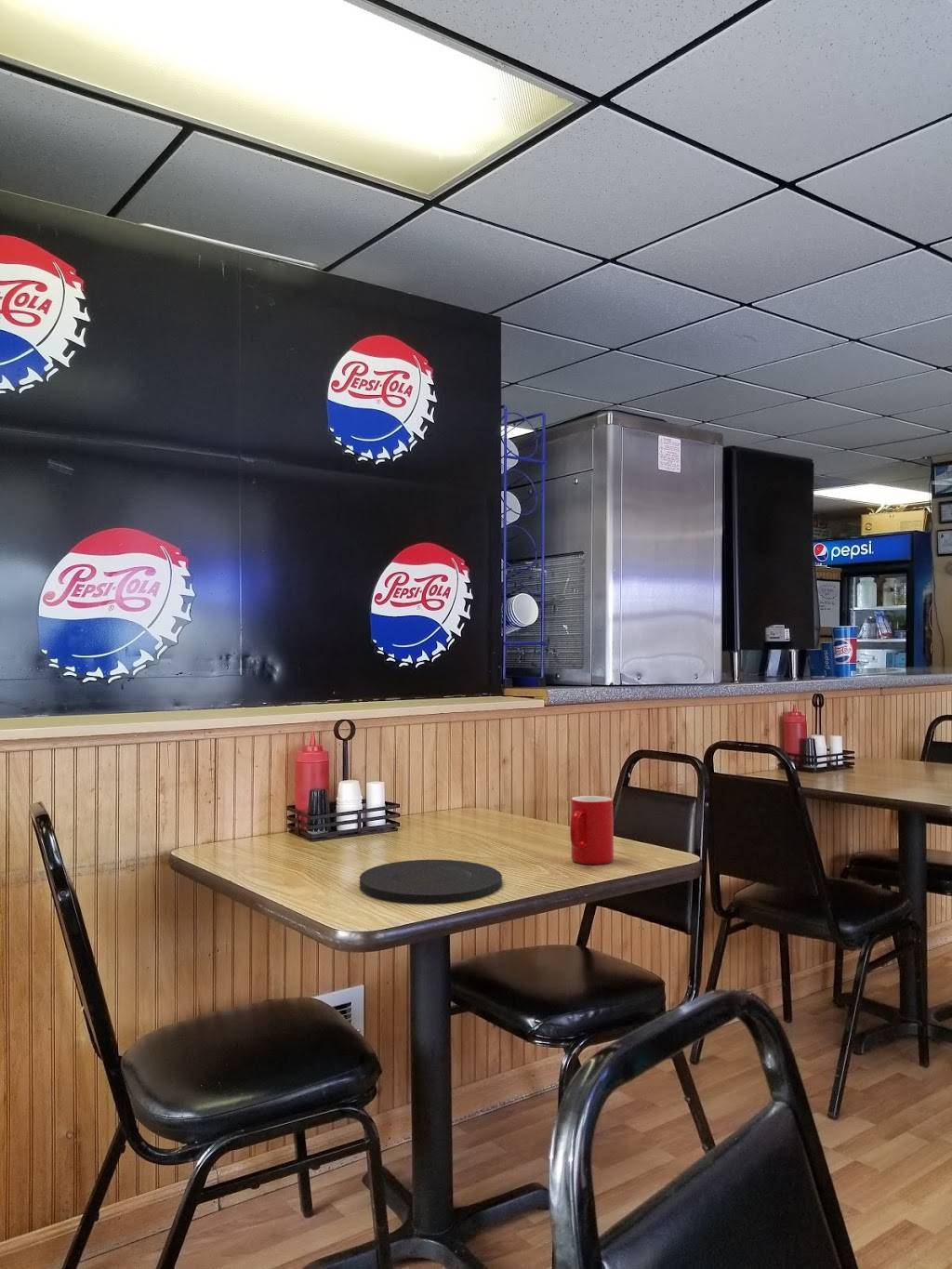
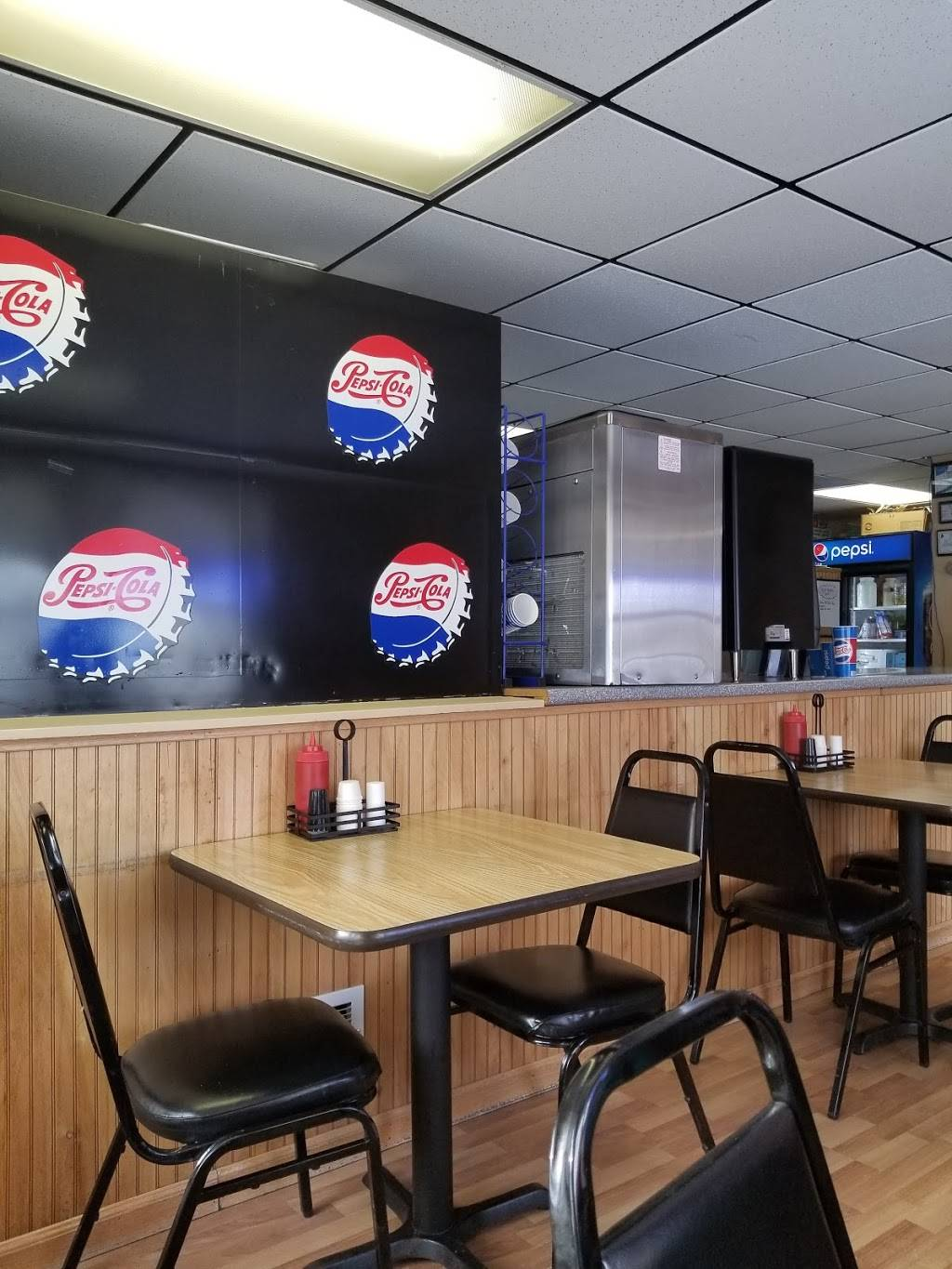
- cup (586, 830)
- plate (430, 874)
